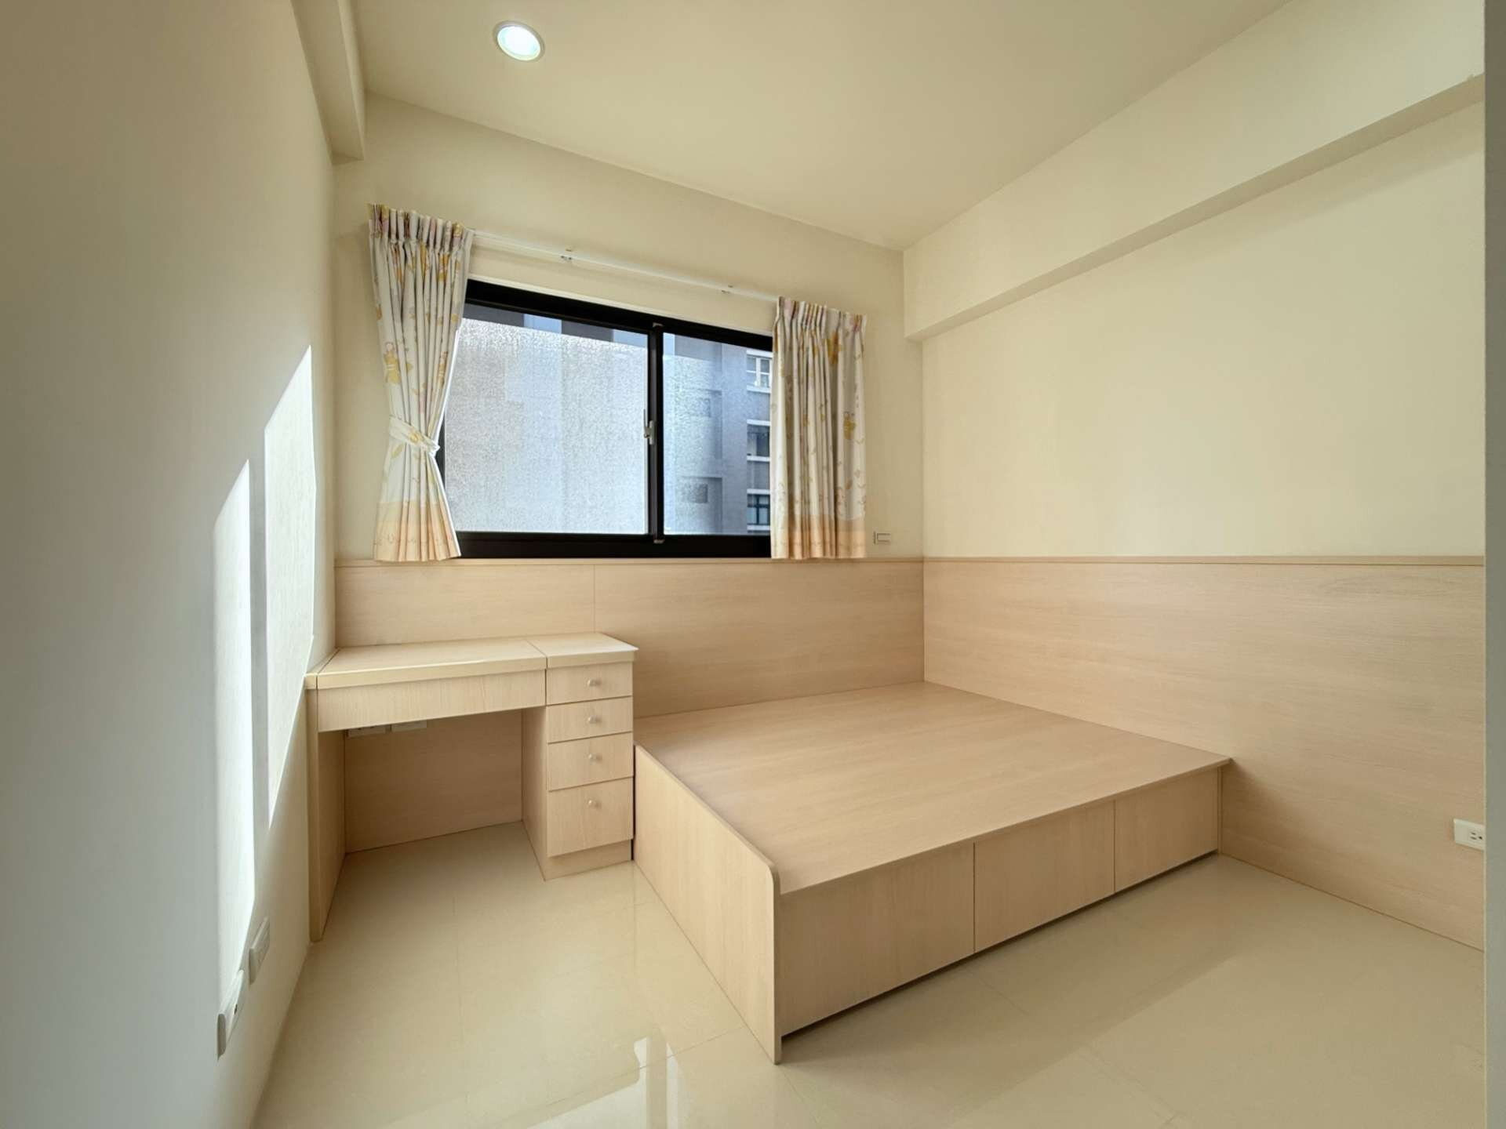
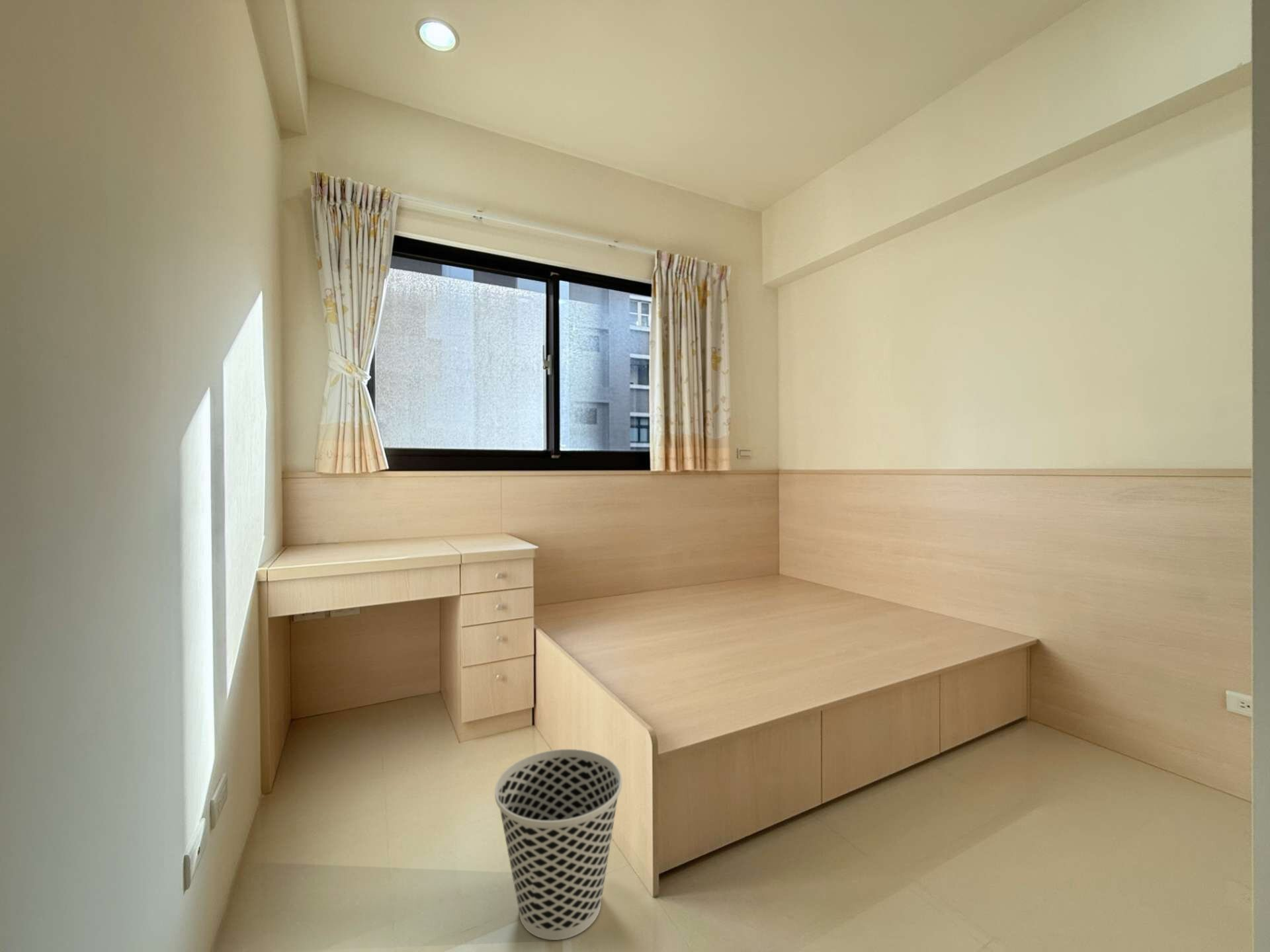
+ wastebasket (560, 842)
